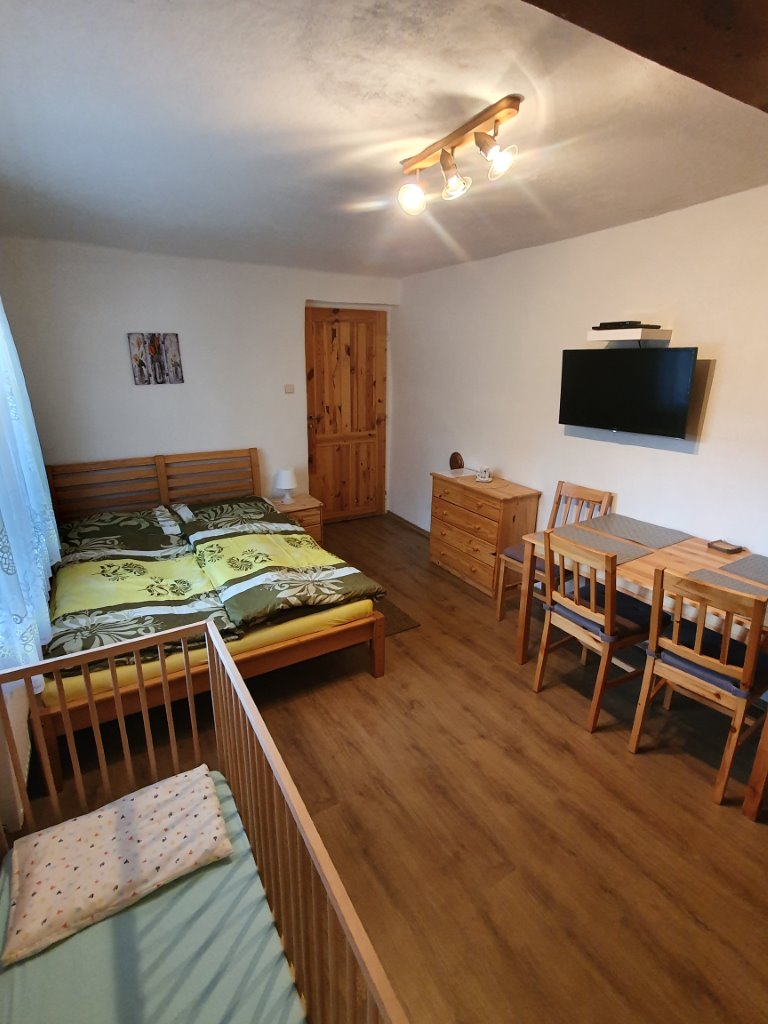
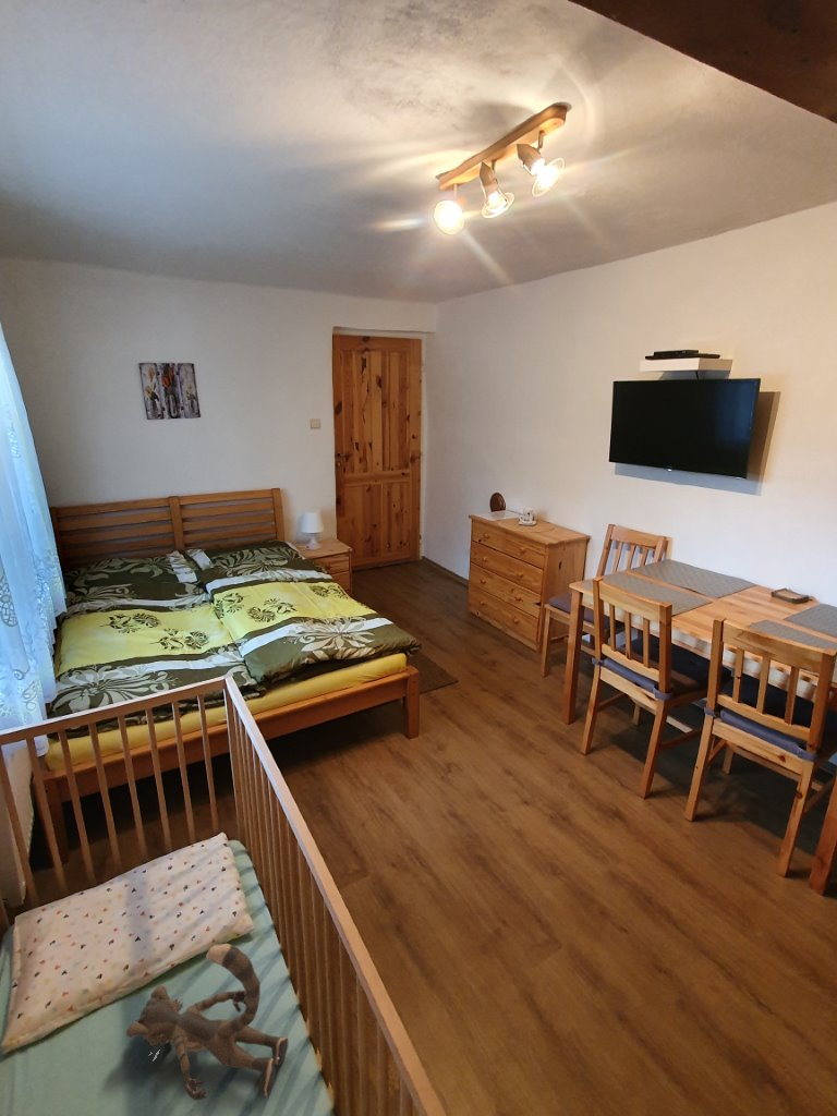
+ toy figurine (198, 1002)
